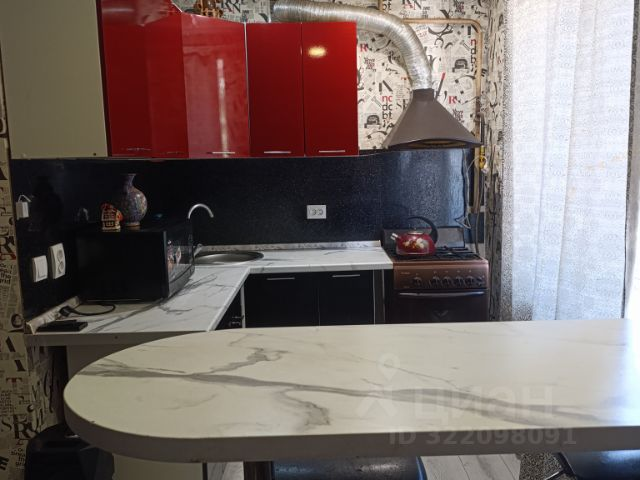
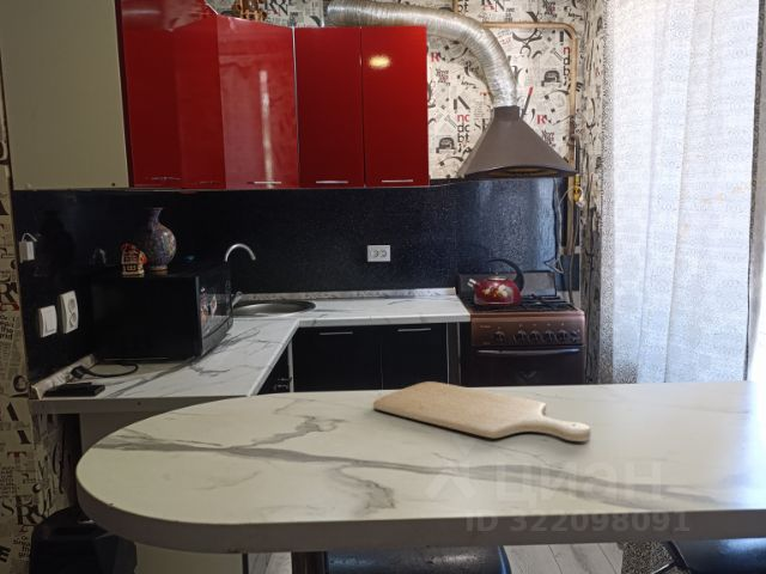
+ chopping board (484, 411)
